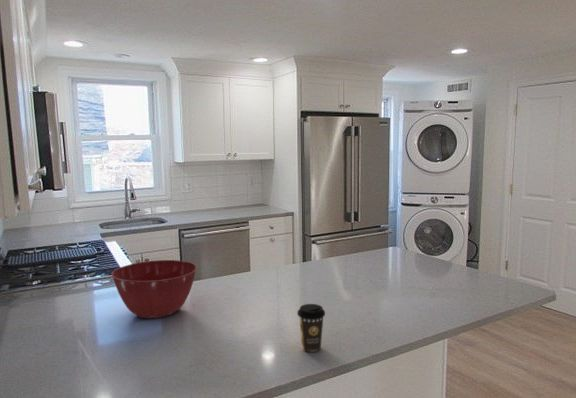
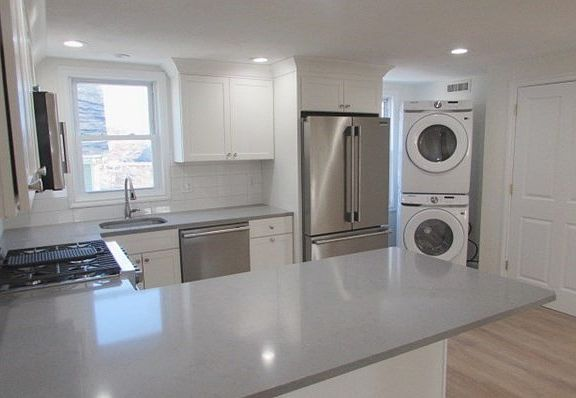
- mixing bowl (156, 290)
- coffee cup (311, 328)
